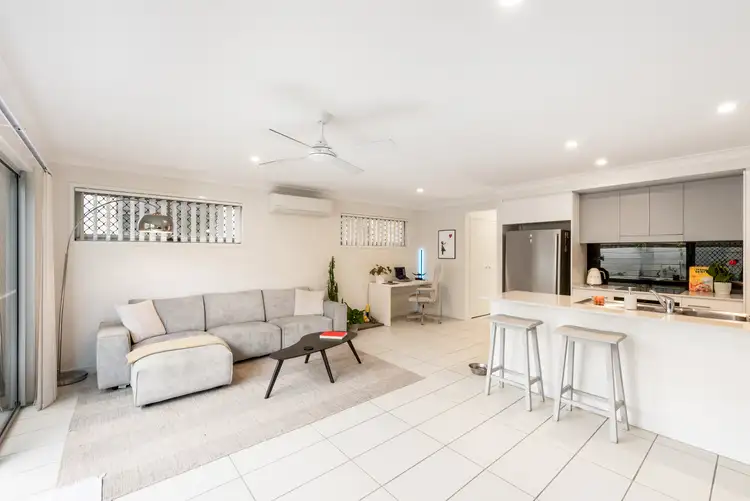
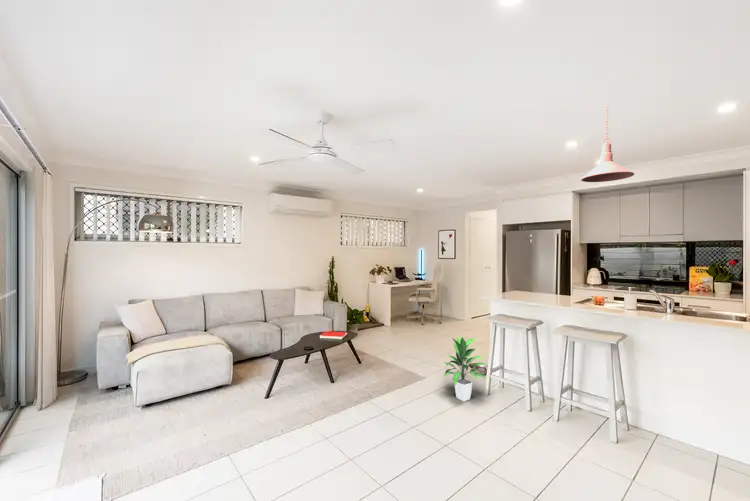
+ pendant light (606, 139)
+ indoor plant (462, 366)
